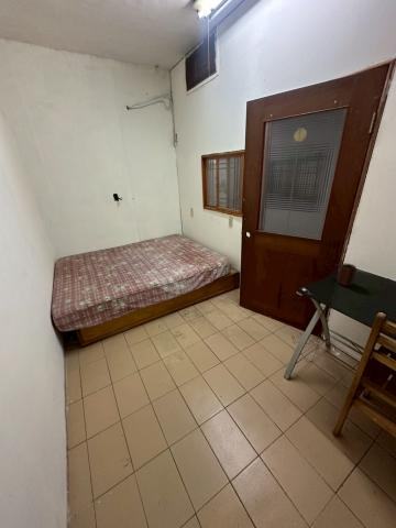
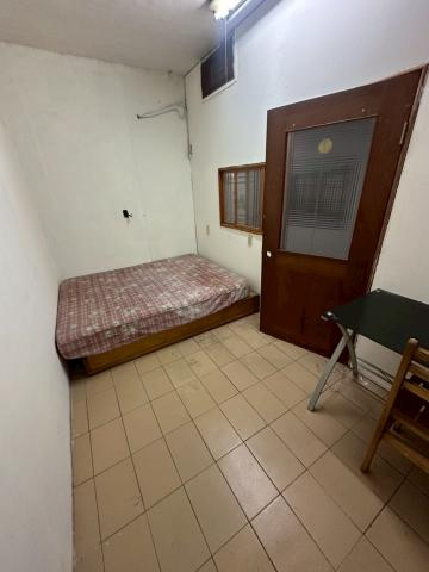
- mug (343, 273)
